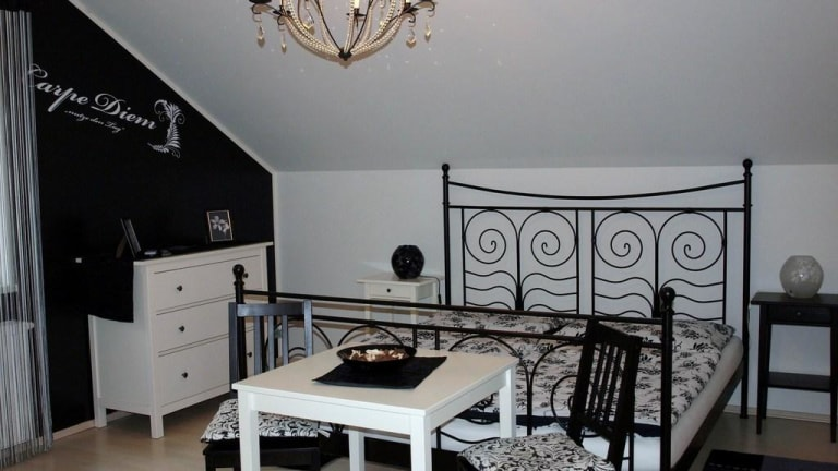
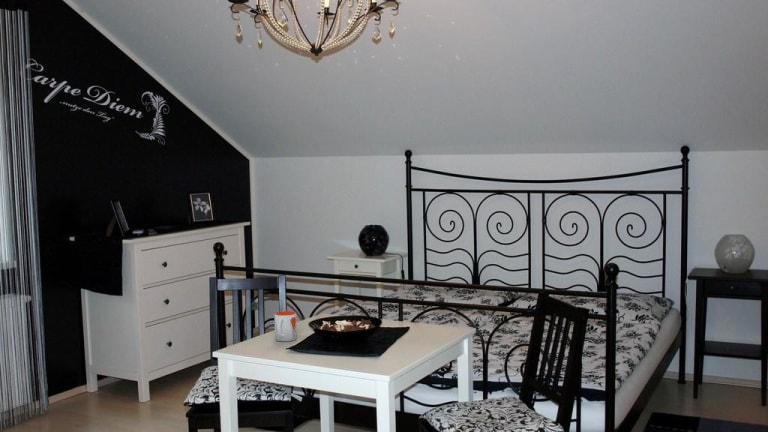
+ mug (284, 327)
